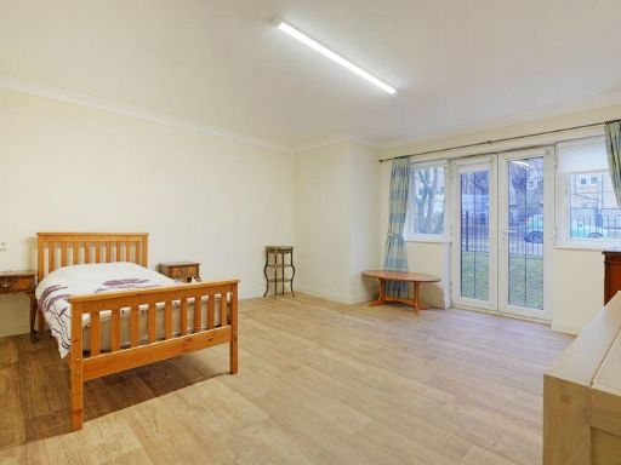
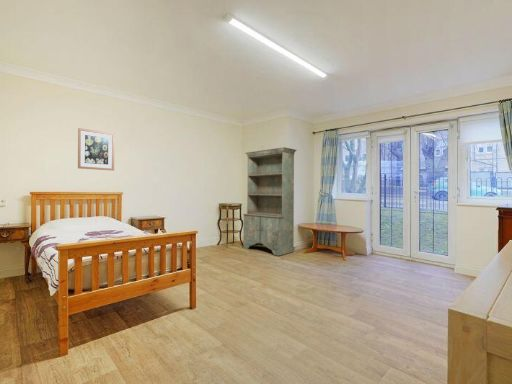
+ bookshelf (268, 200)
+ wall art (96, 150)
